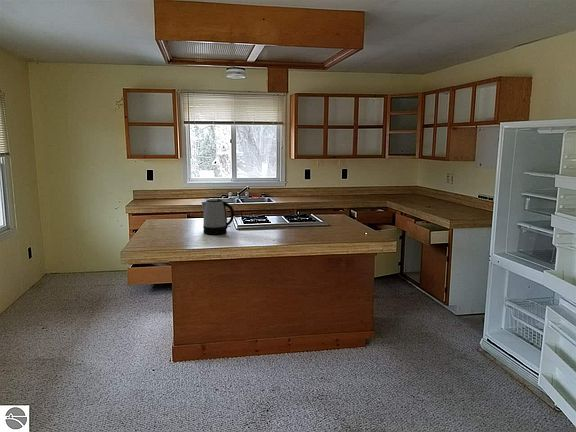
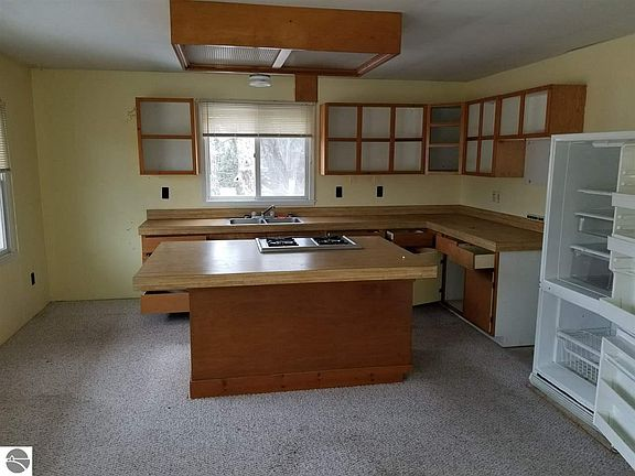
- kettle (218, 215)
